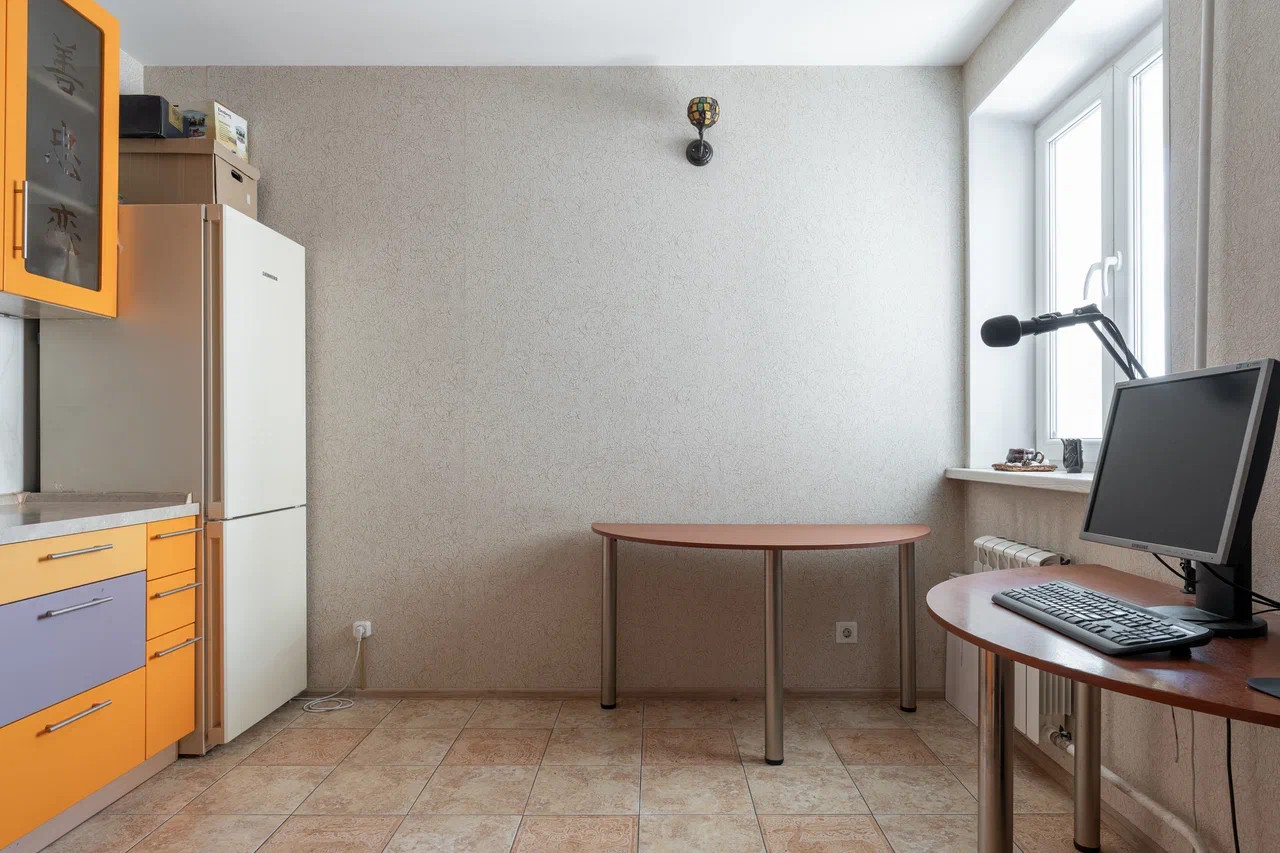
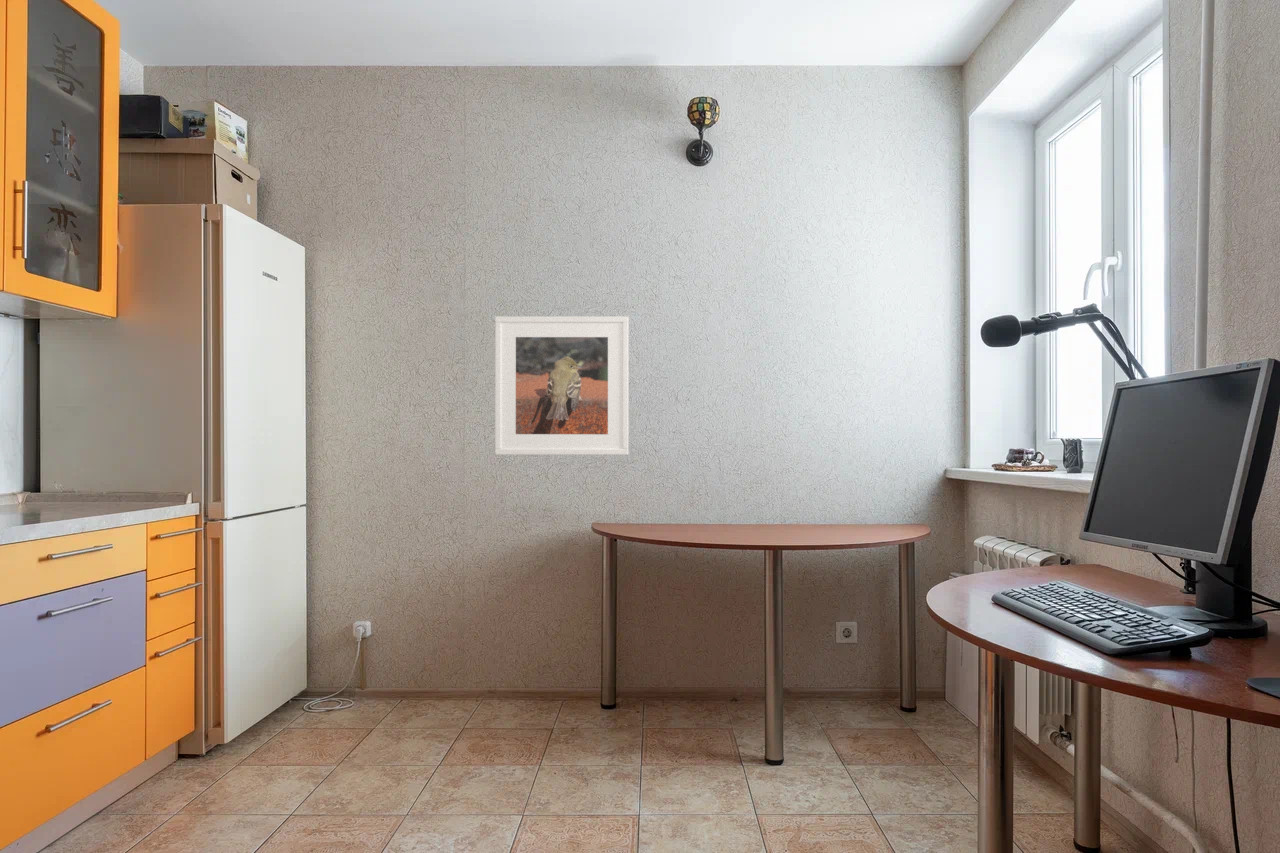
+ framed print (561, 385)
